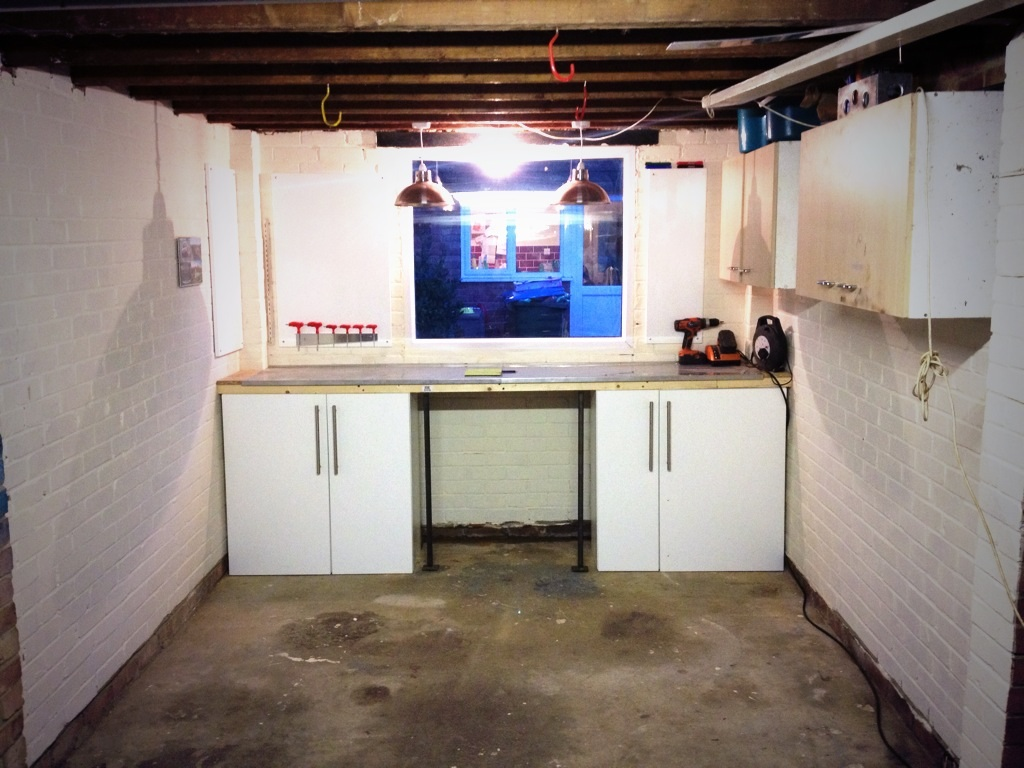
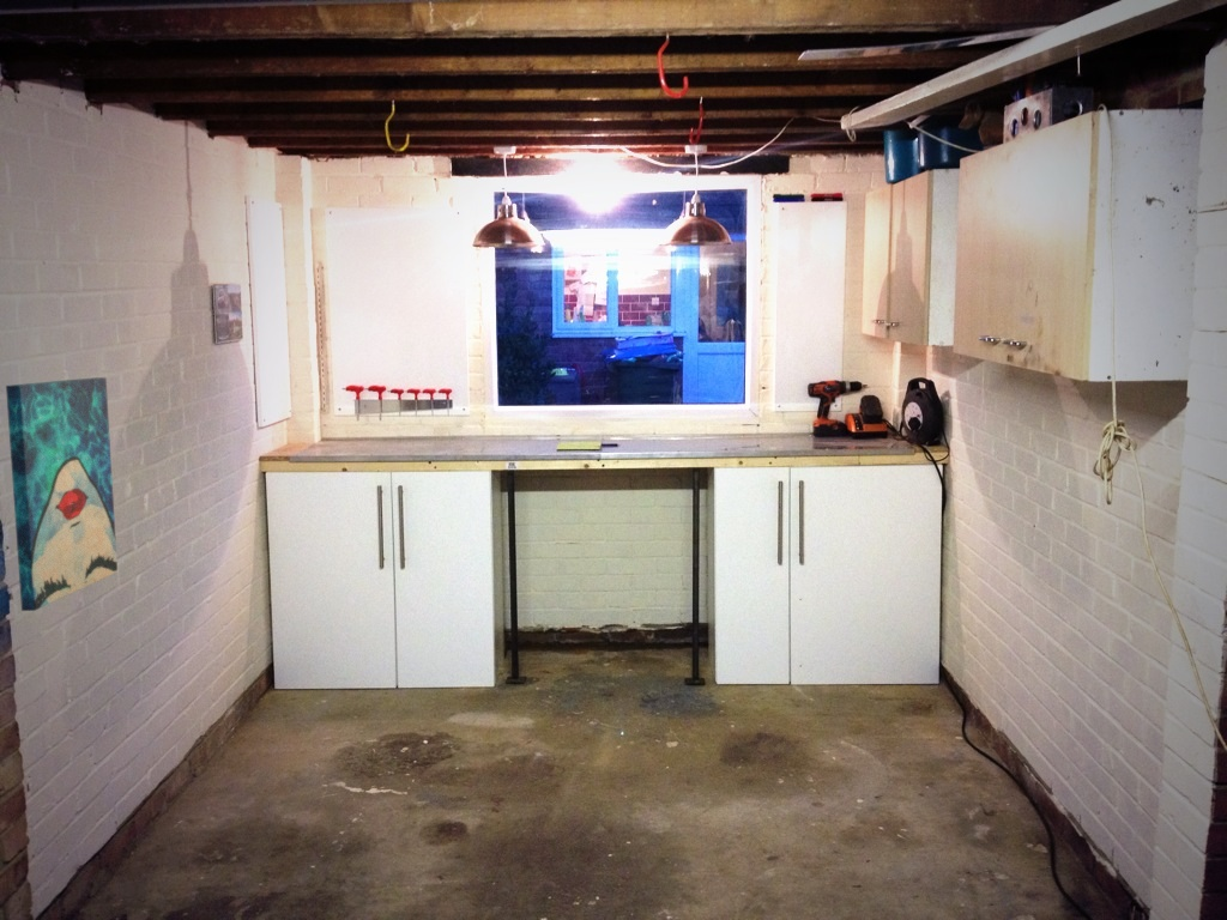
+ wall art (66, 486)
